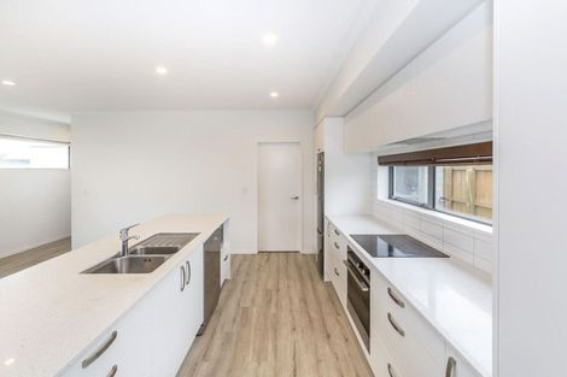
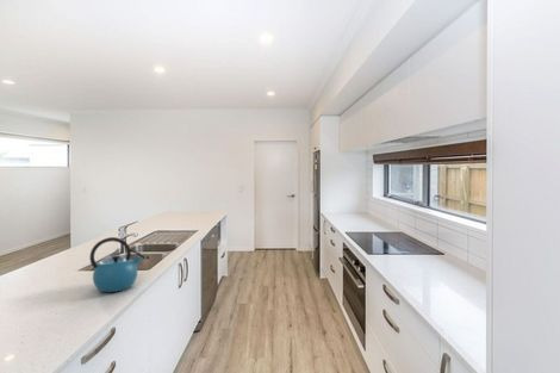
+ kettle (118, 262)
